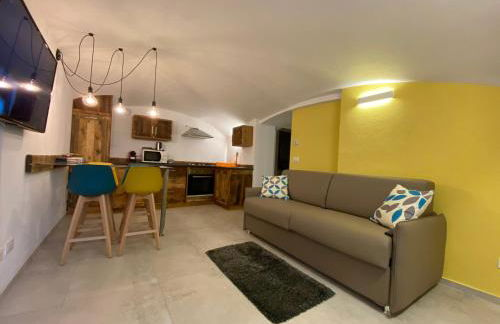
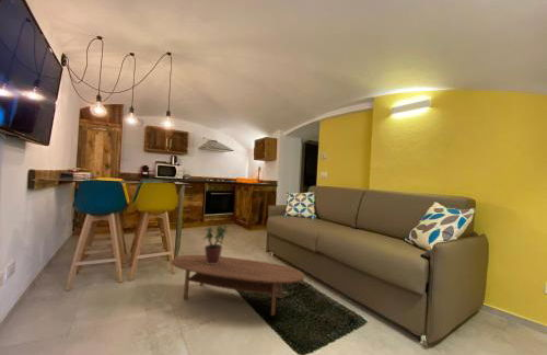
+ potted plant (214, 243)
+ coffee table (234, 282)
